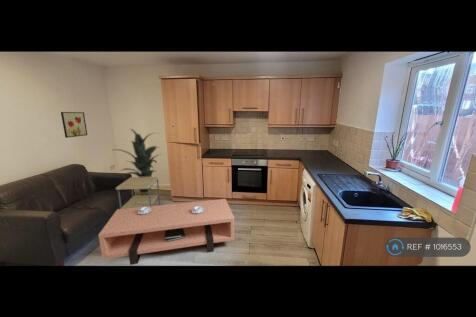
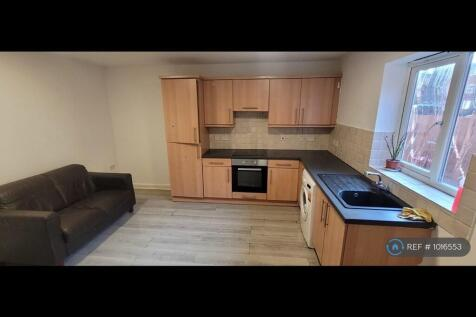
- wall art (74, 124)
- coffee table (174, 225)
- indoor plant (141, 163)
- side table (140, 200)
